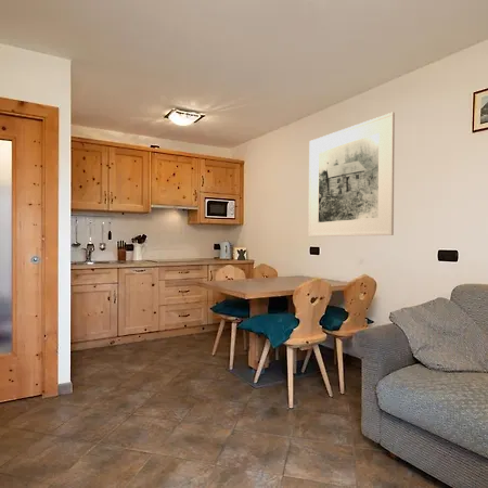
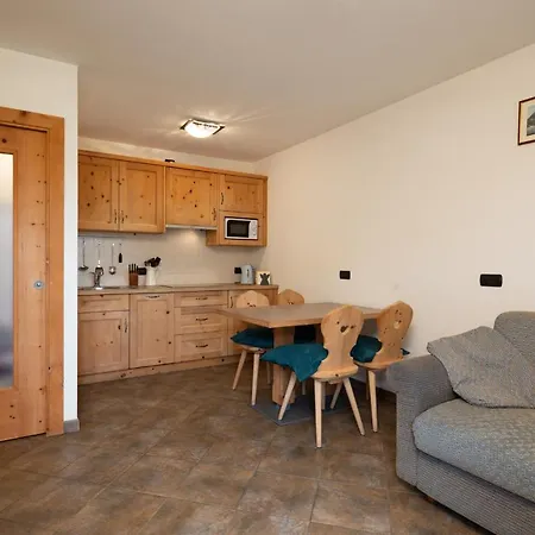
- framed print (346, 182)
